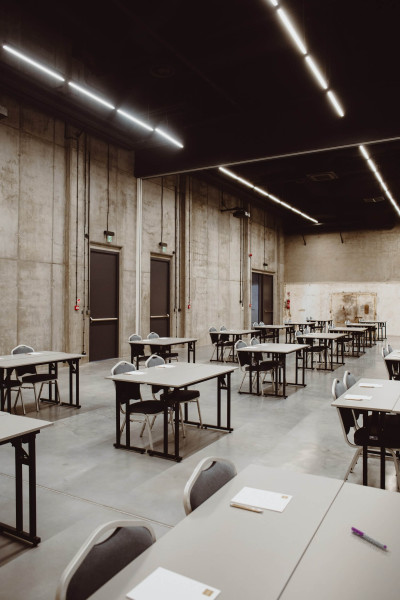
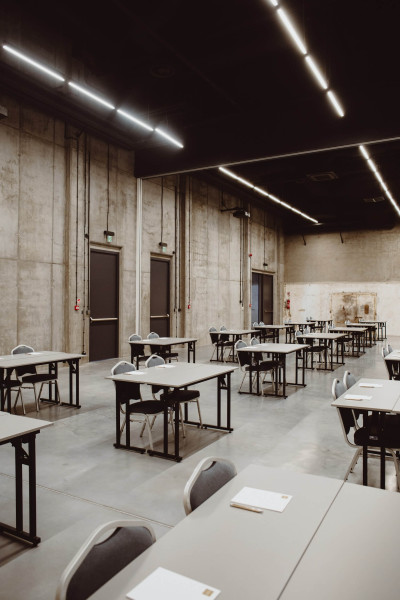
- pen (368, 537)
